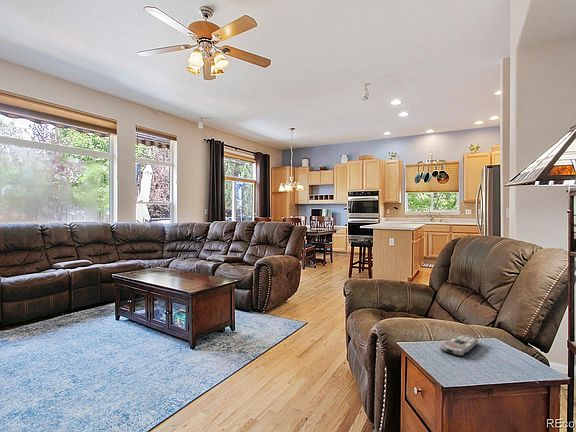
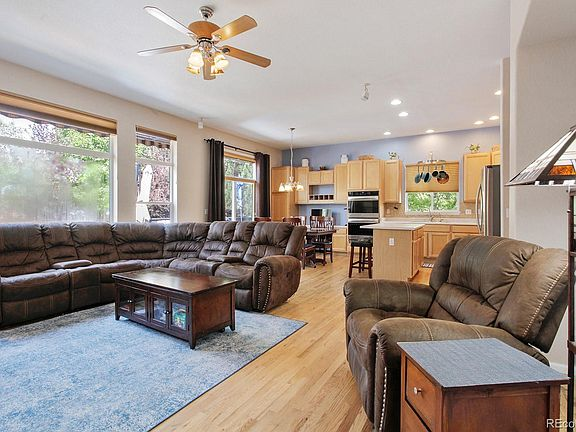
- remote control (460, 344)
